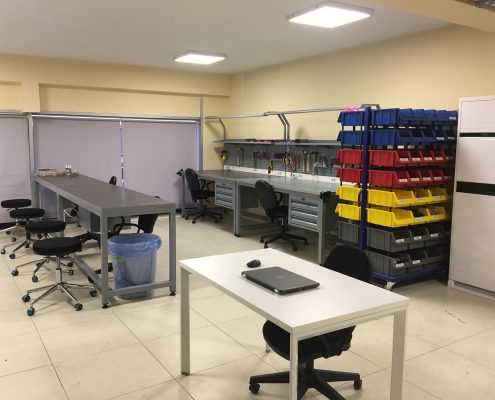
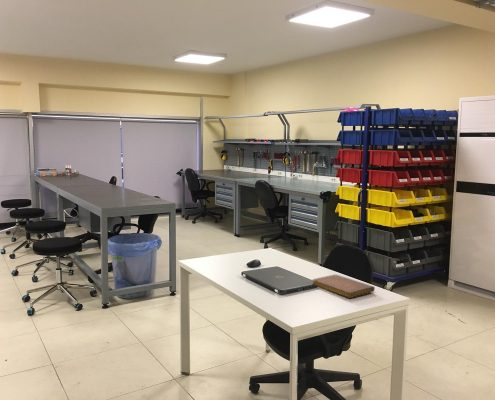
+ notebook (342, 285)
